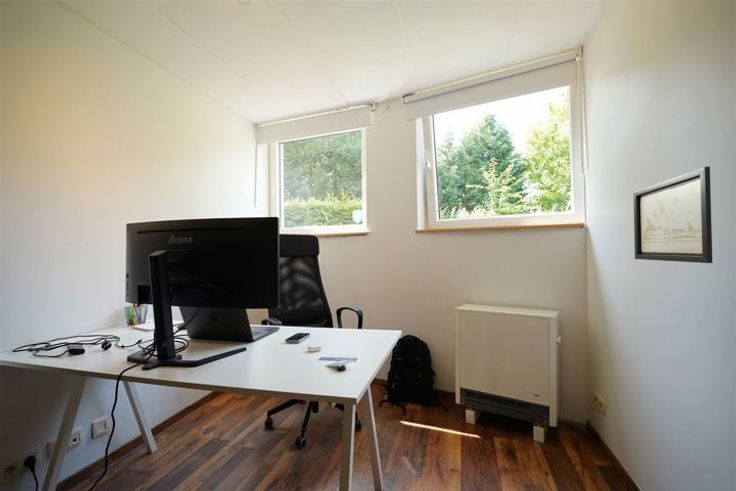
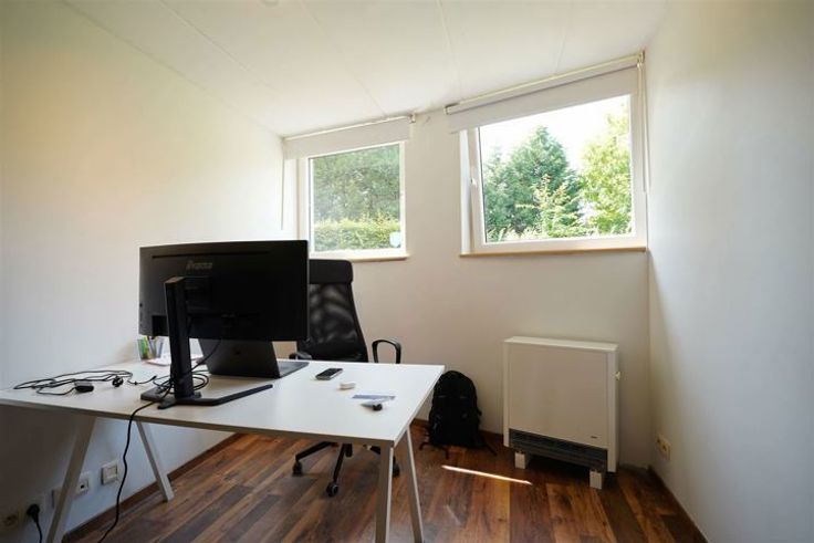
- wall art (665, 221)
